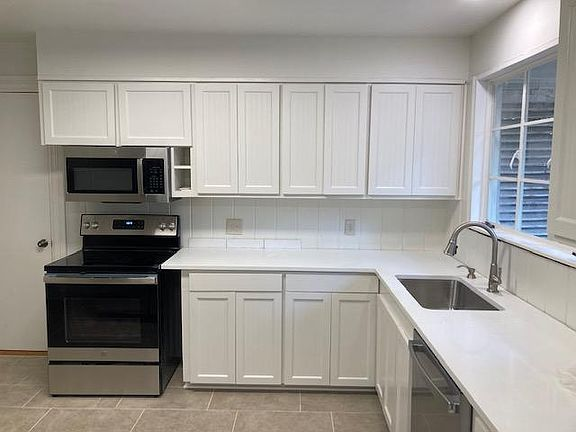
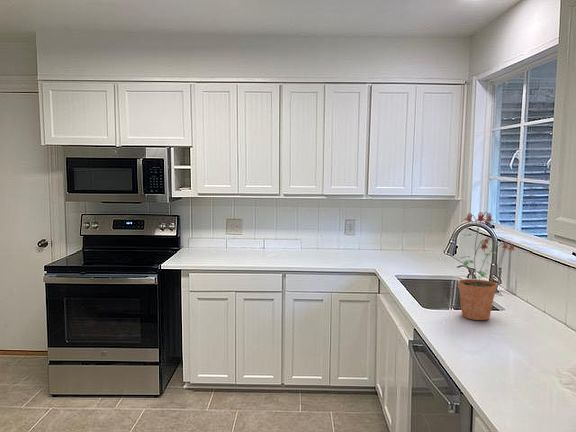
+ potted plant (483, 263)
